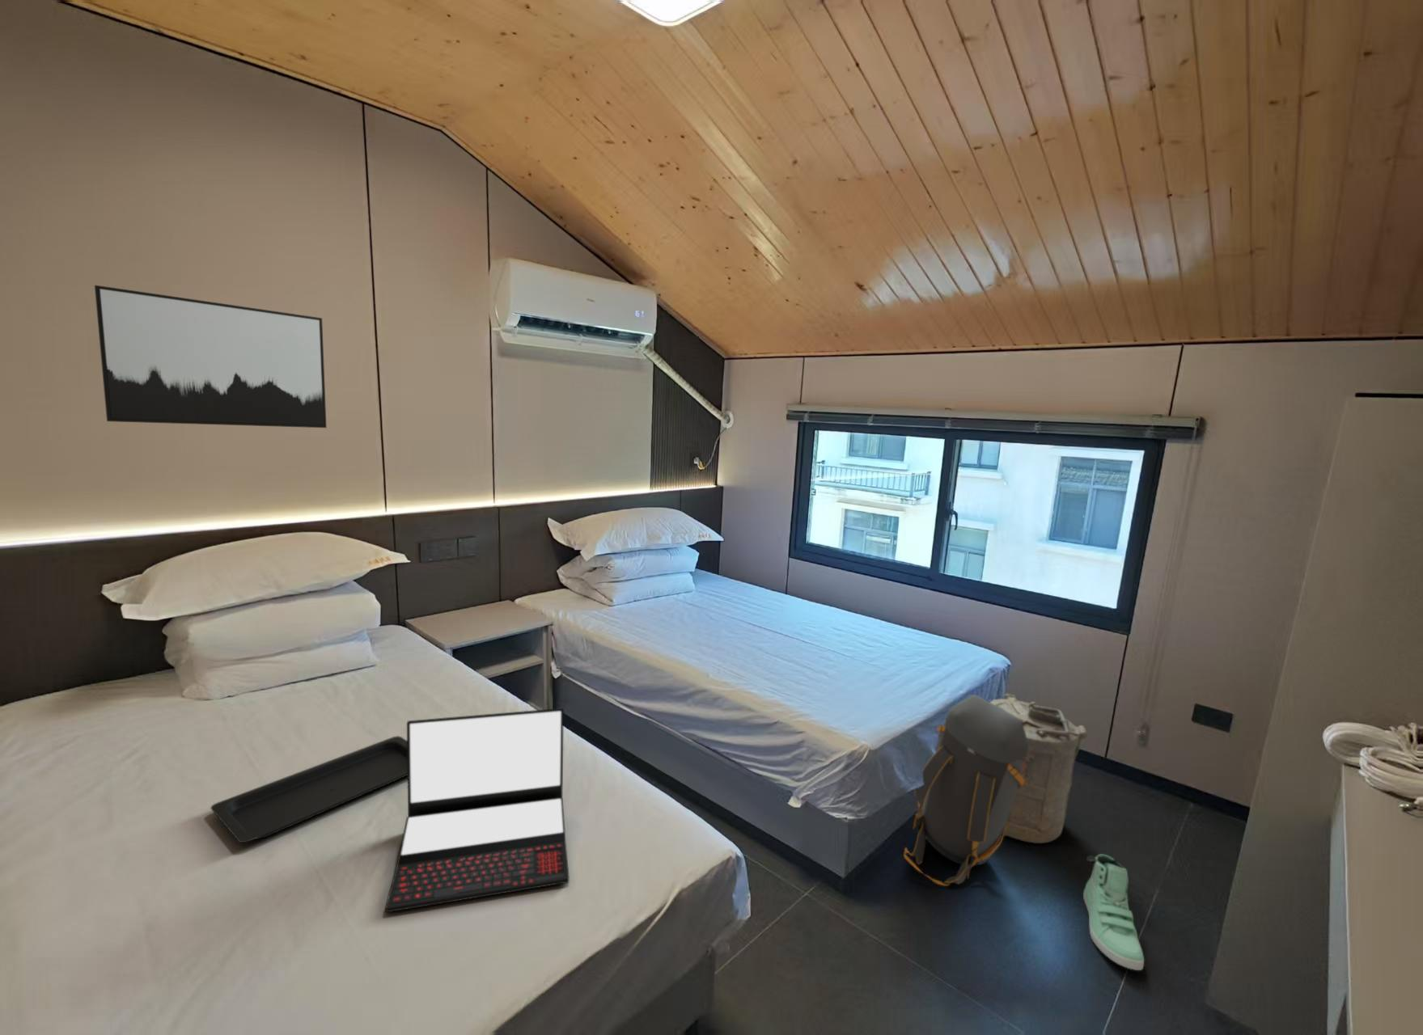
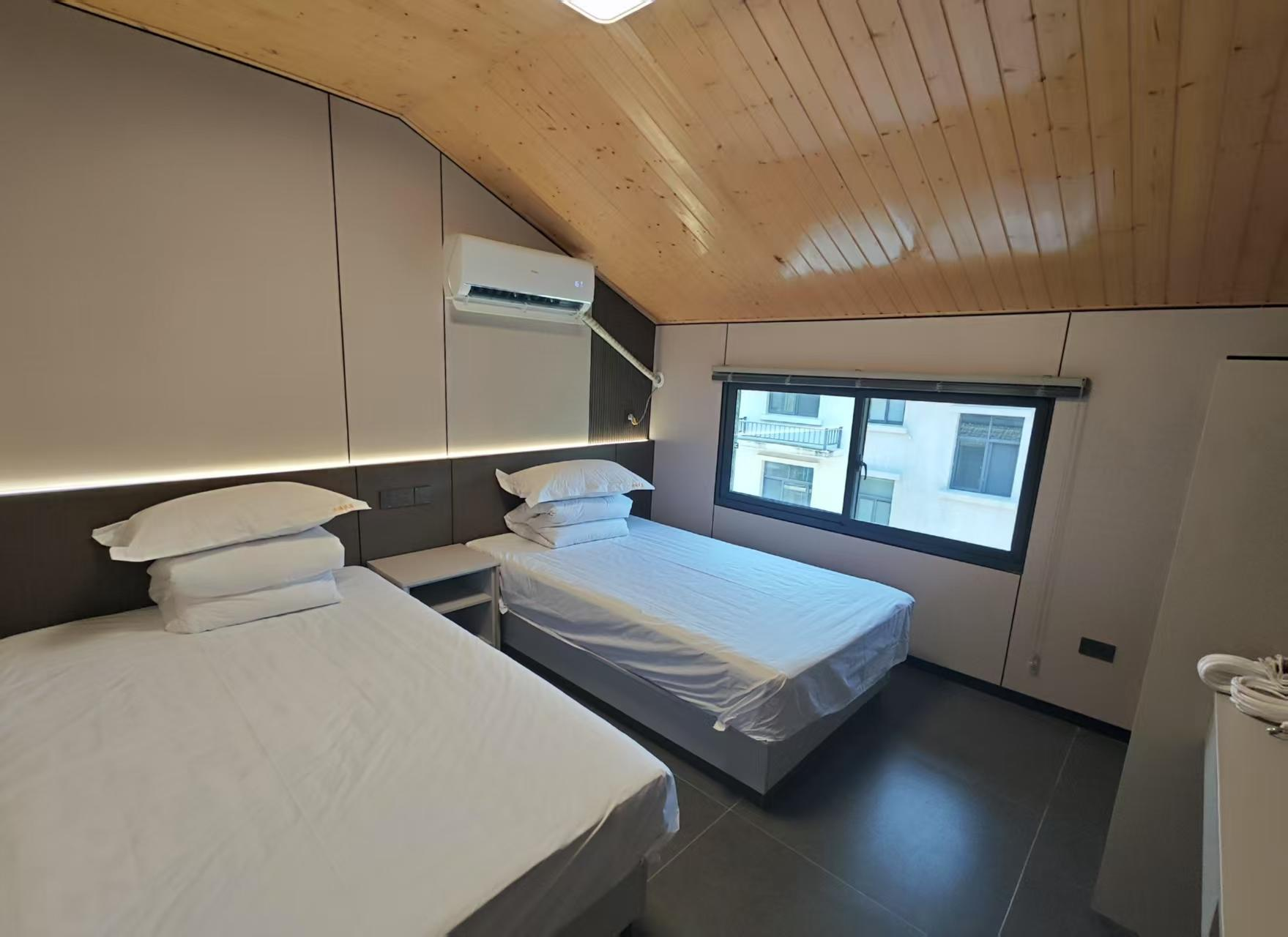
- laundry hamper (1024, 762)
- laptop (485, 799)
- backpack (963, 786)
- wall art (223, 365)
- sneaker (1115, 904)
- serving tray (331, 785)
